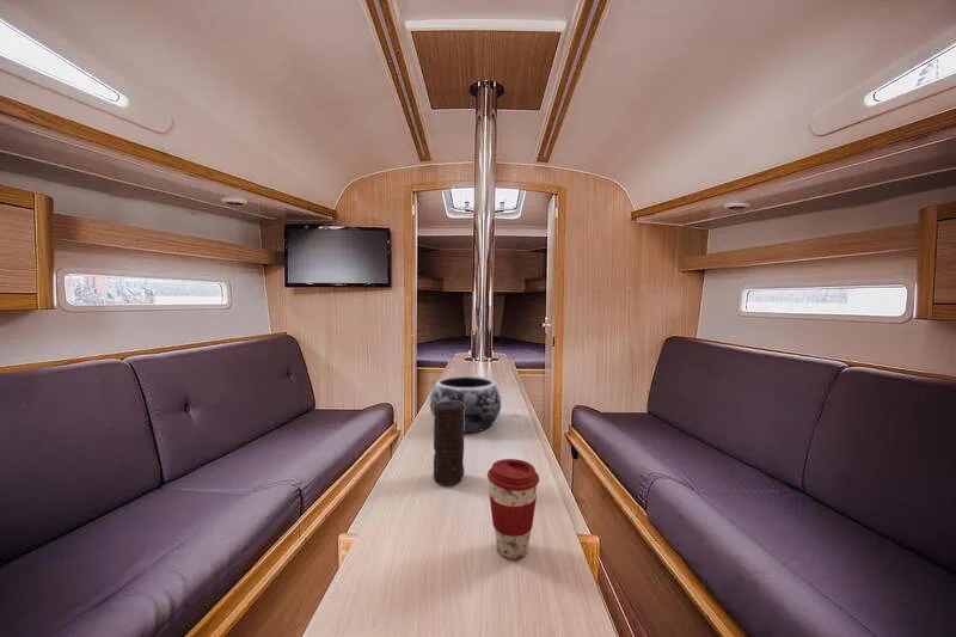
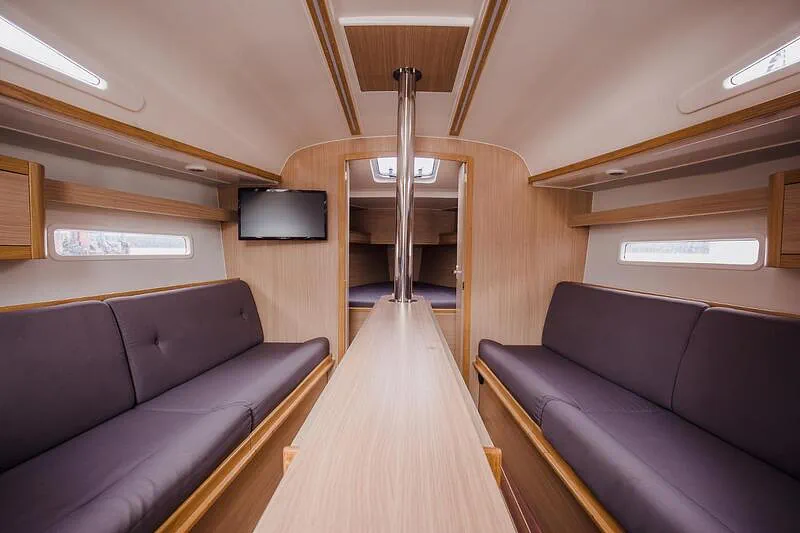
- decorative bowl (465, 402)
- candle (448, 441)
- coffee cup (513, 508)
